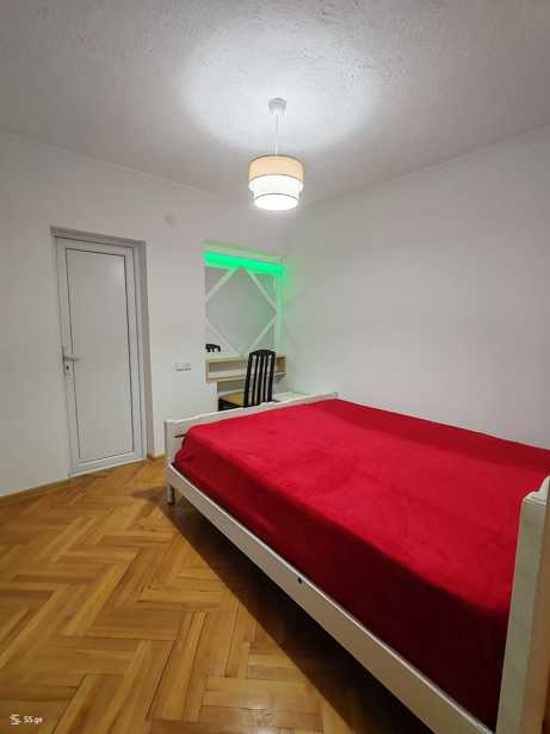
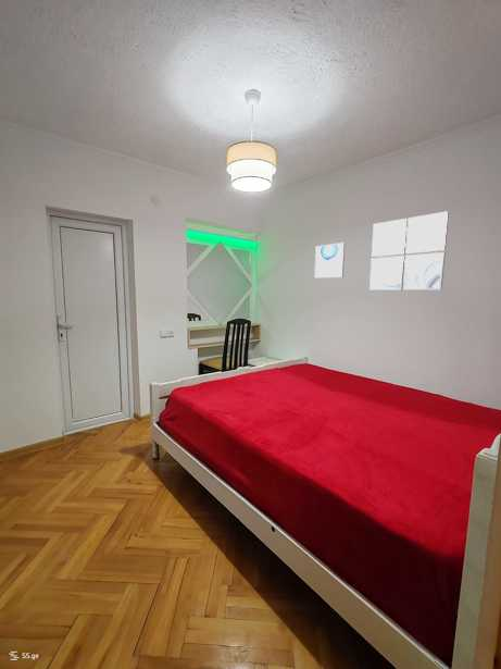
+ wall art (405, 256)
+ wall art (328, 261)
